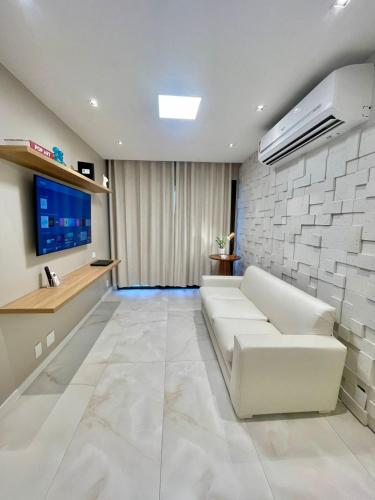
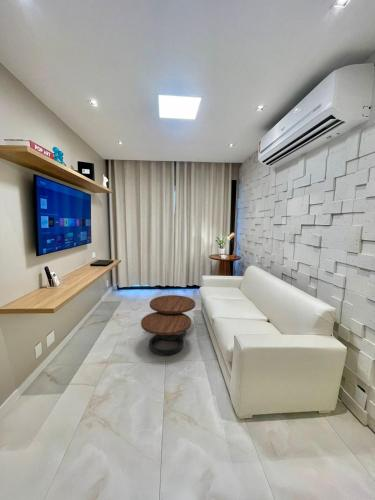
+ coffee table (169, 323)
